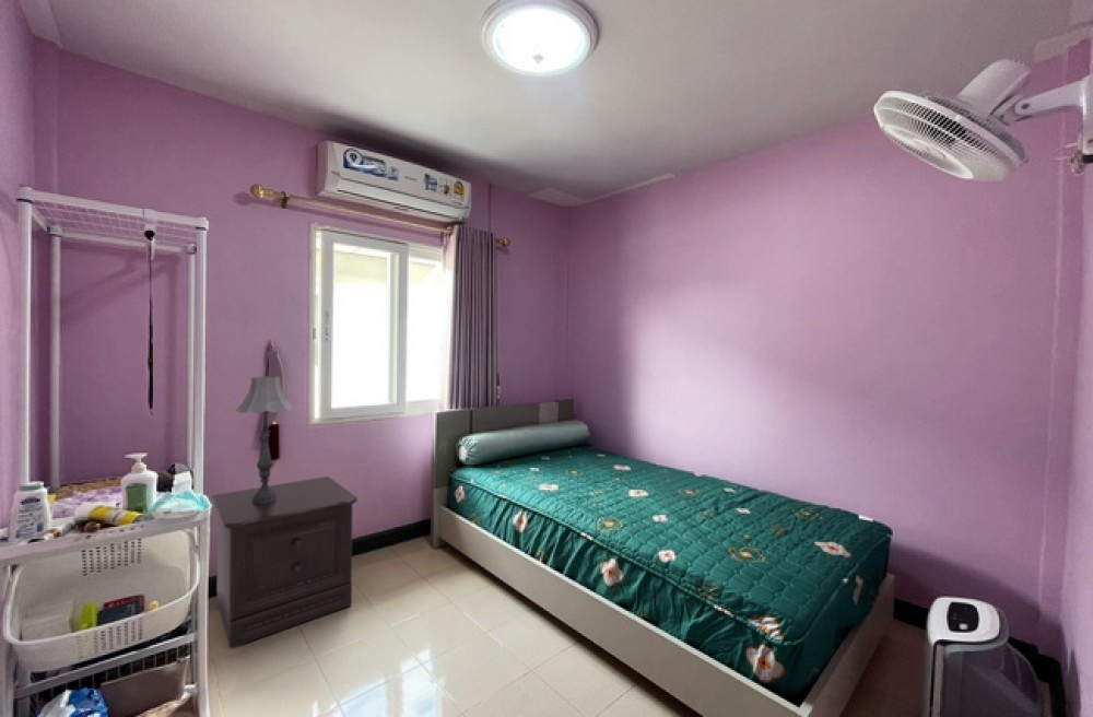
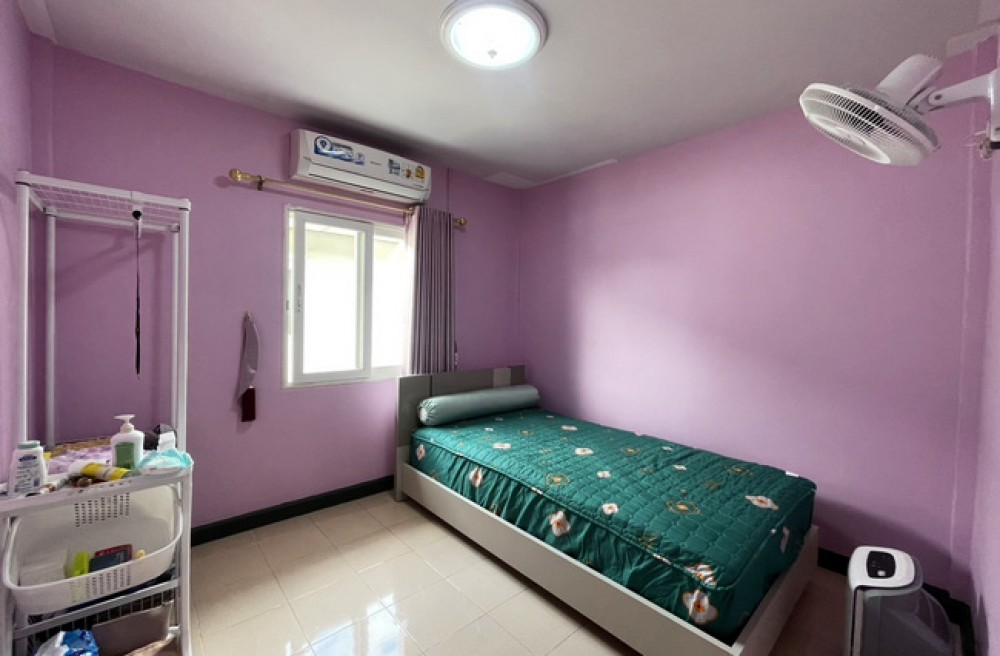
- table lamp (265, 437)
- nightstand (285, 551)
